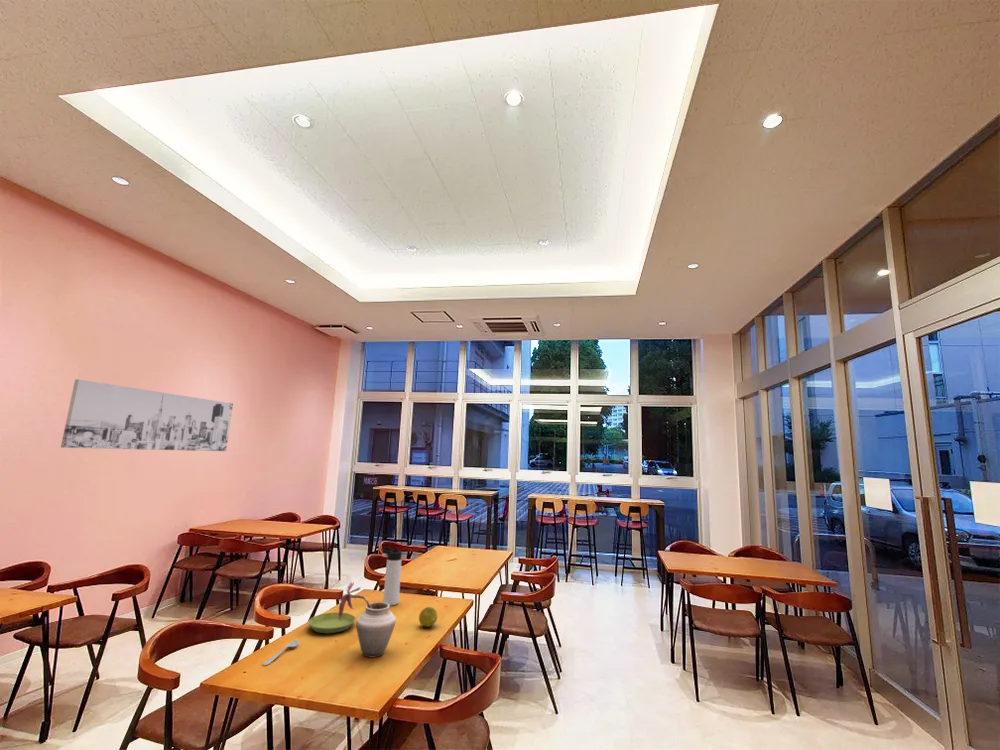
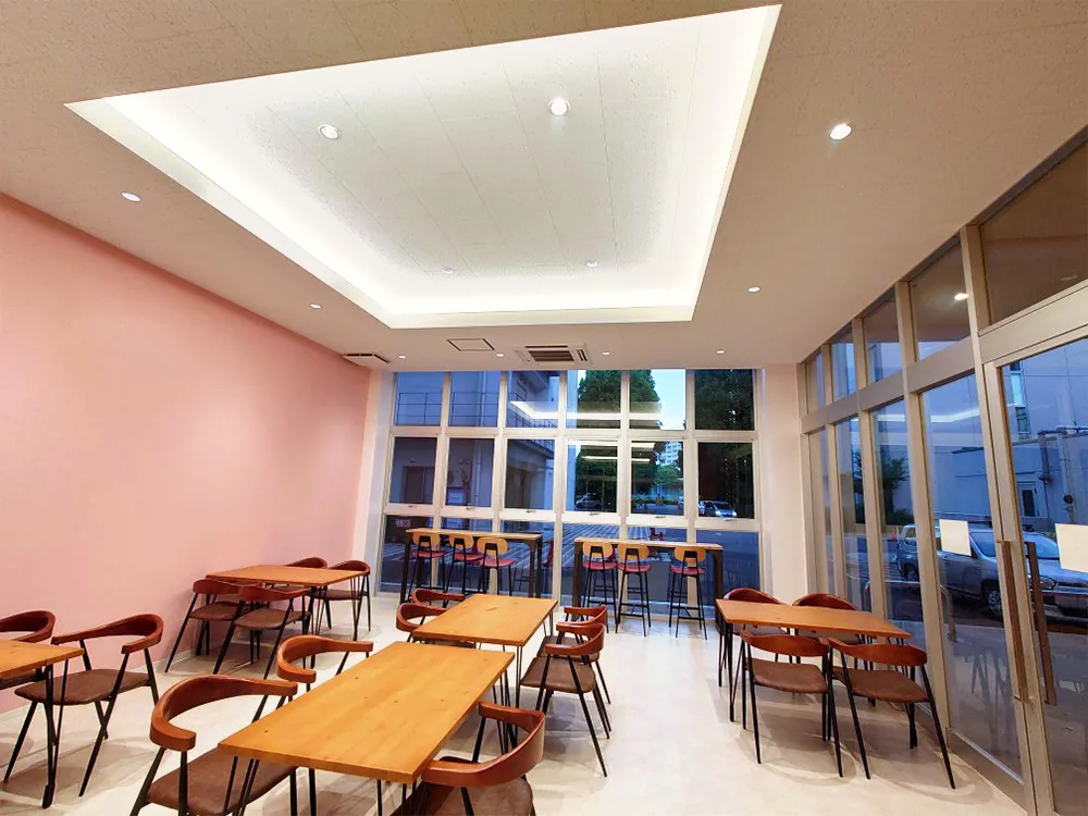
- saucer (331, 623)
- thermos bottle (389, 575)
- wall art (163, 421)
- vase (366, 618)
- spoon (281, 651)
- fruit (428, 617)
